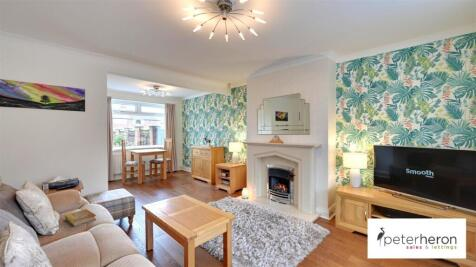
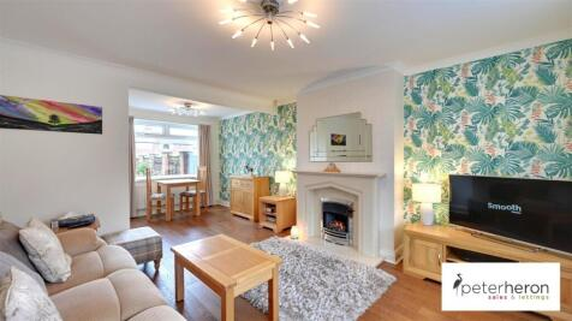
- book (80, 217)
